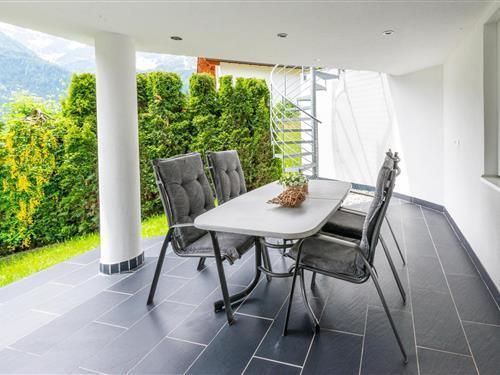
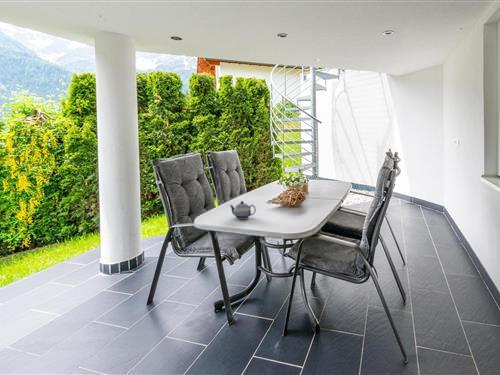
+ teapot (242, 209)
